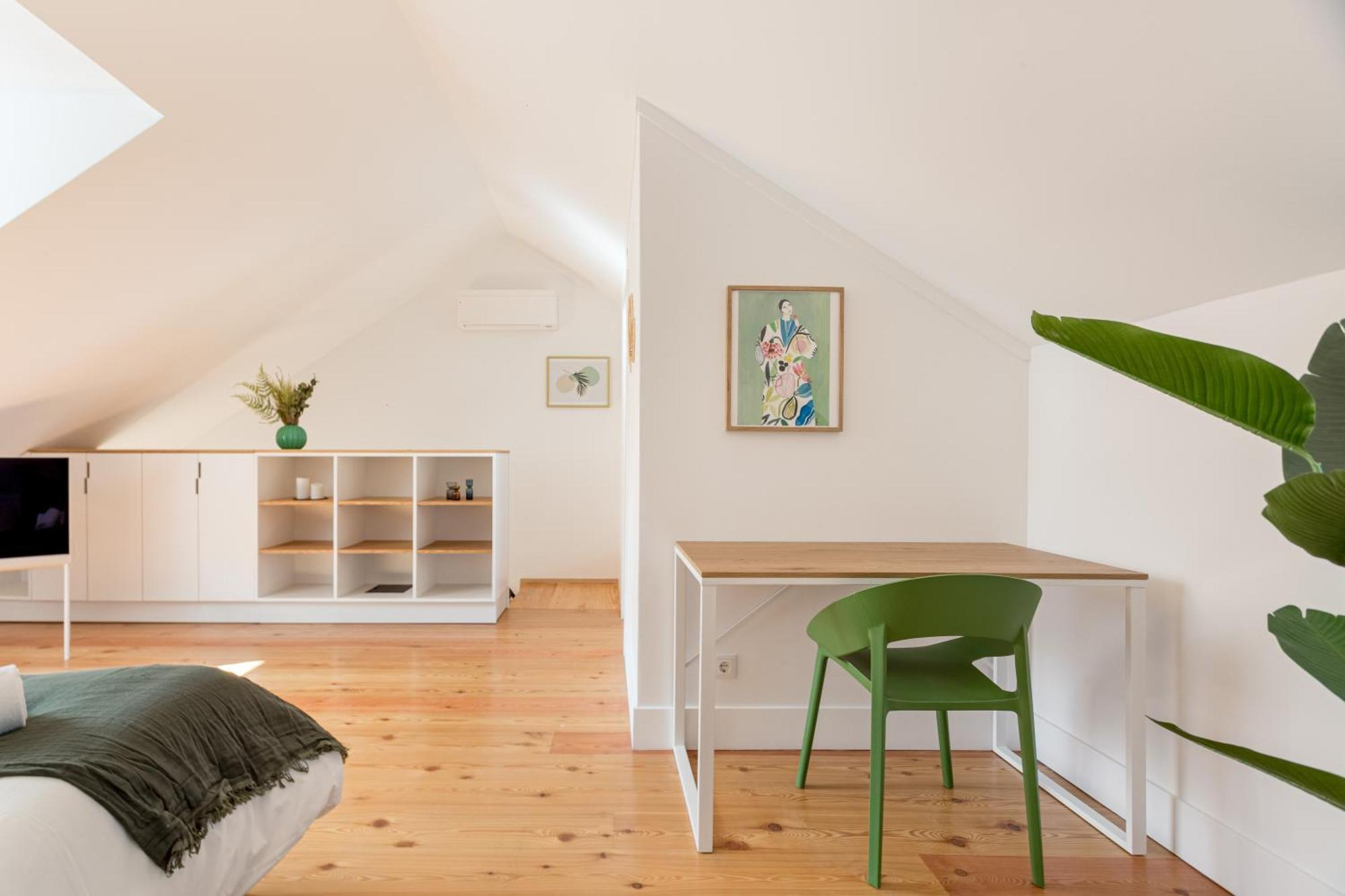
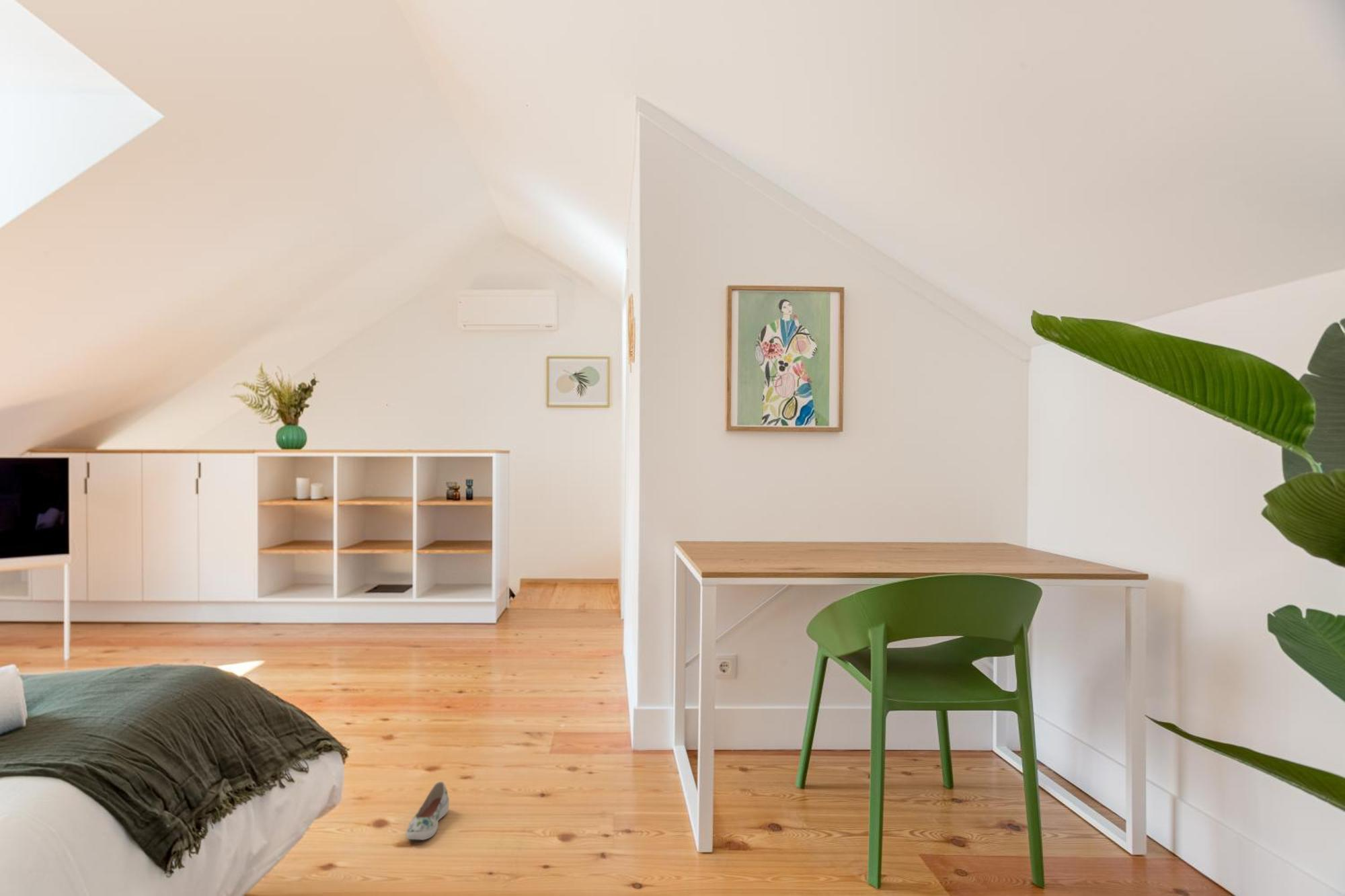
+ shoe (427, 811)
